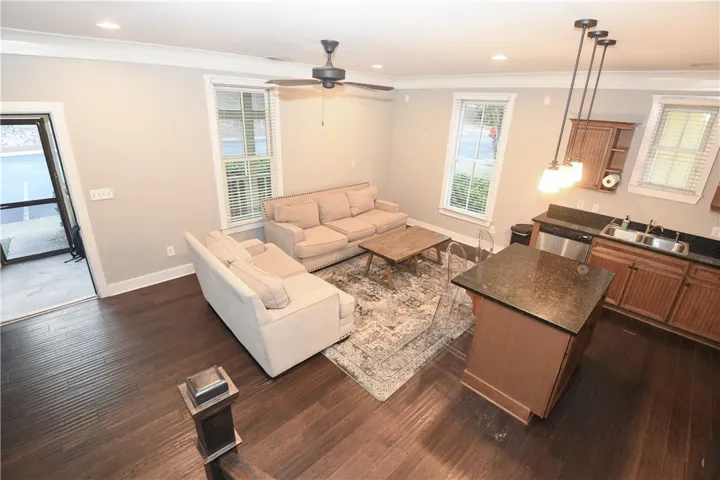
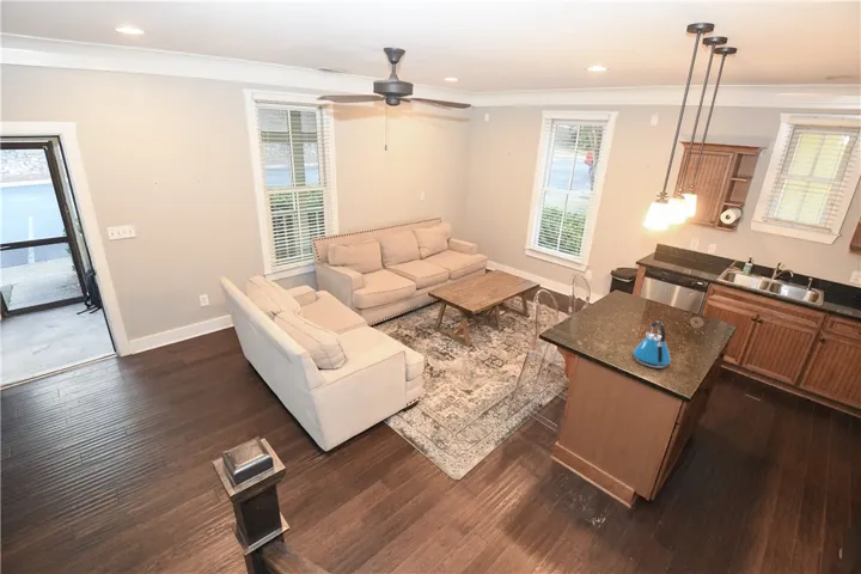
+ kettle (655, 342)
